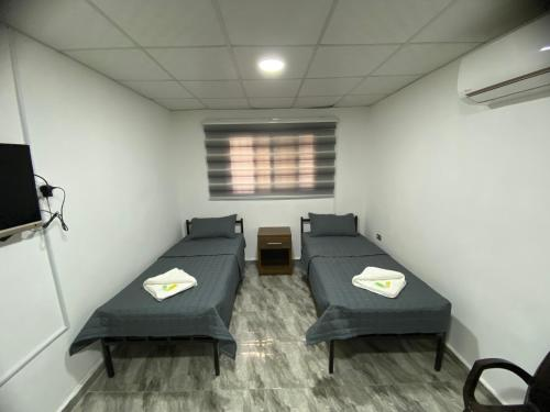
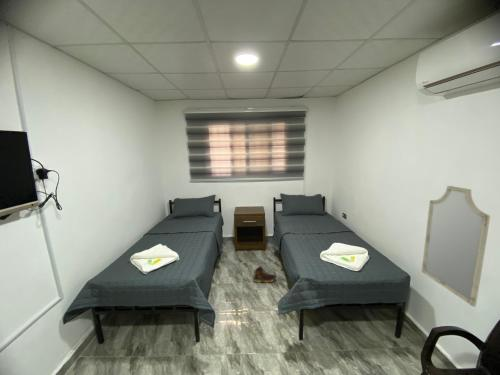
+ home mirror (451, 239)
+ shoe (264, 273)
